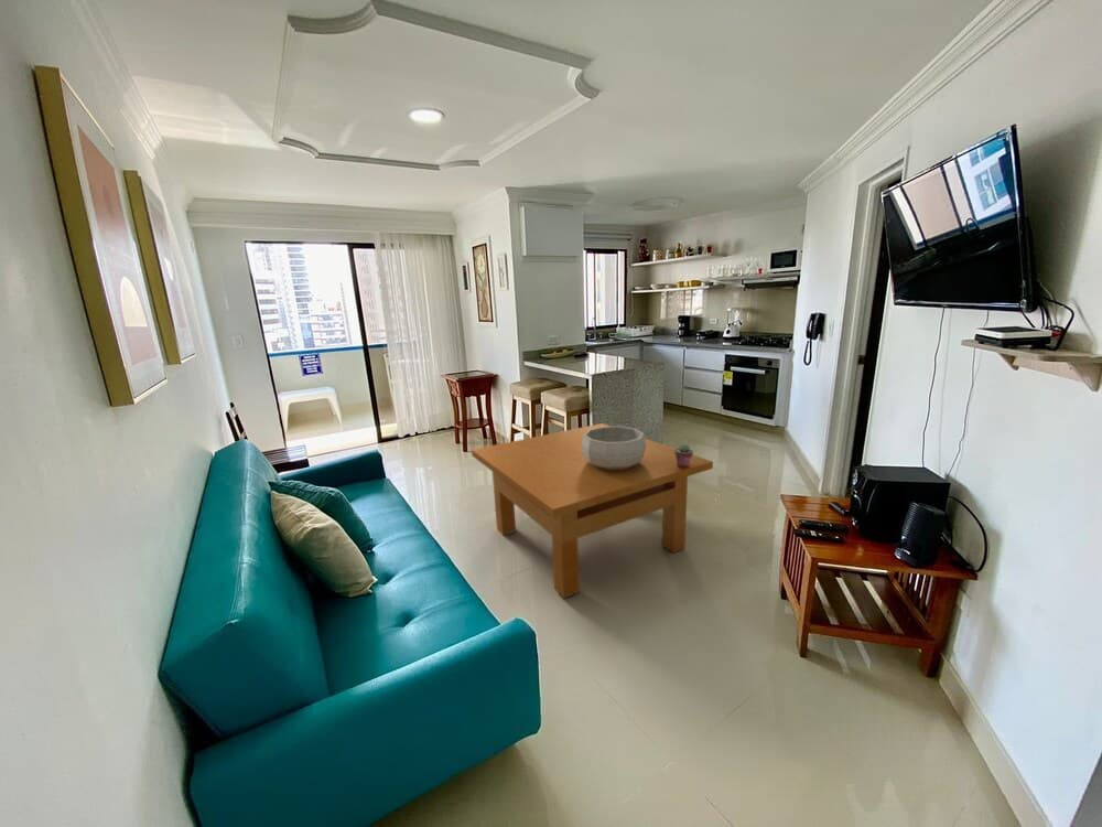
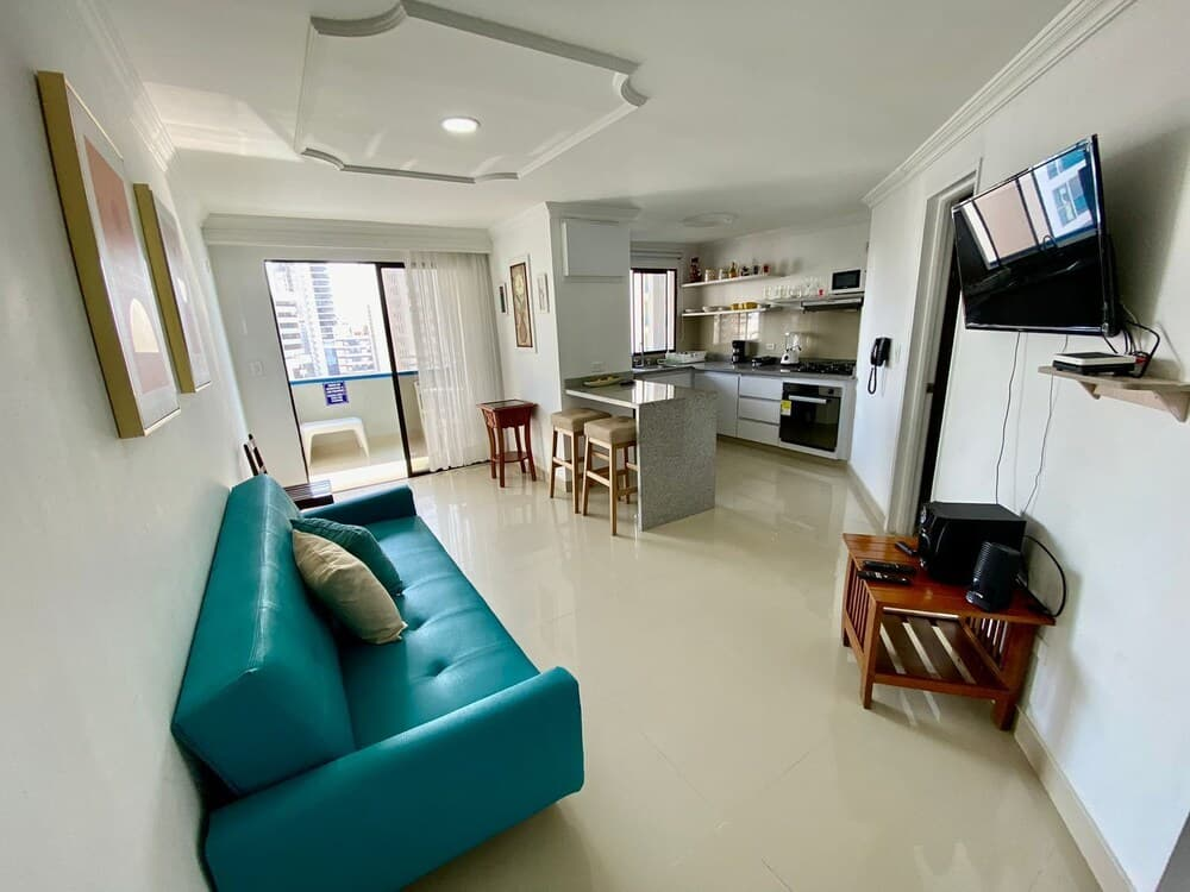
- decorative bowl (613, 448)
- table (584, 497)
- potted succulent (683, 454)
